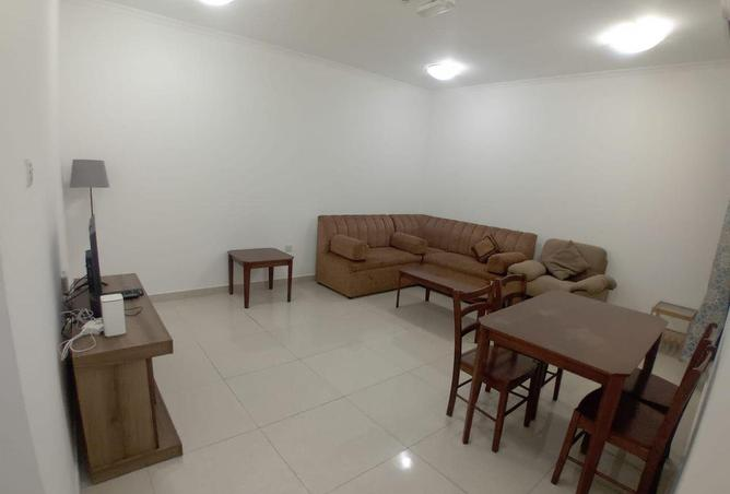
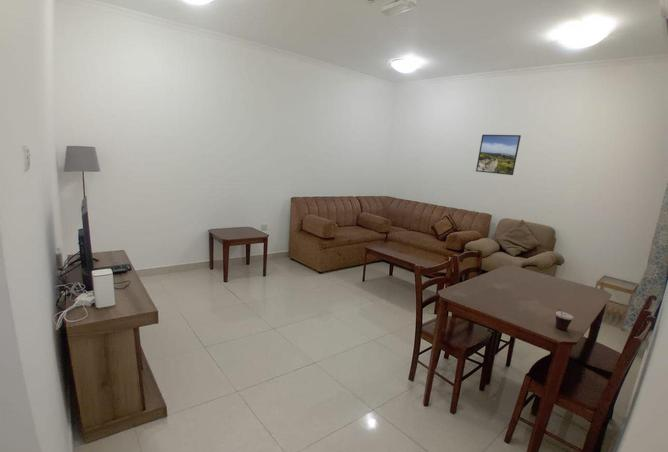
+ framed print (497, 154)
+ cup (561, 318)
